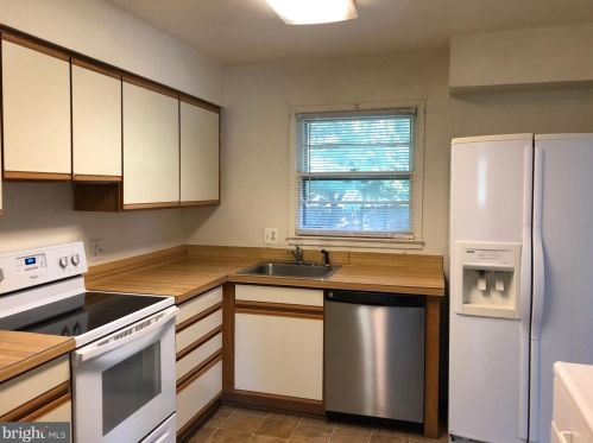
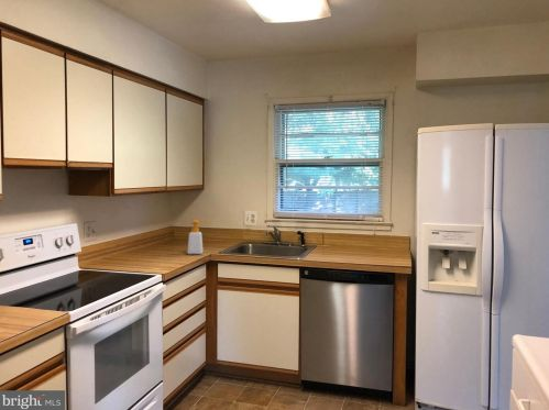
+ soap bottle (198, 236)
